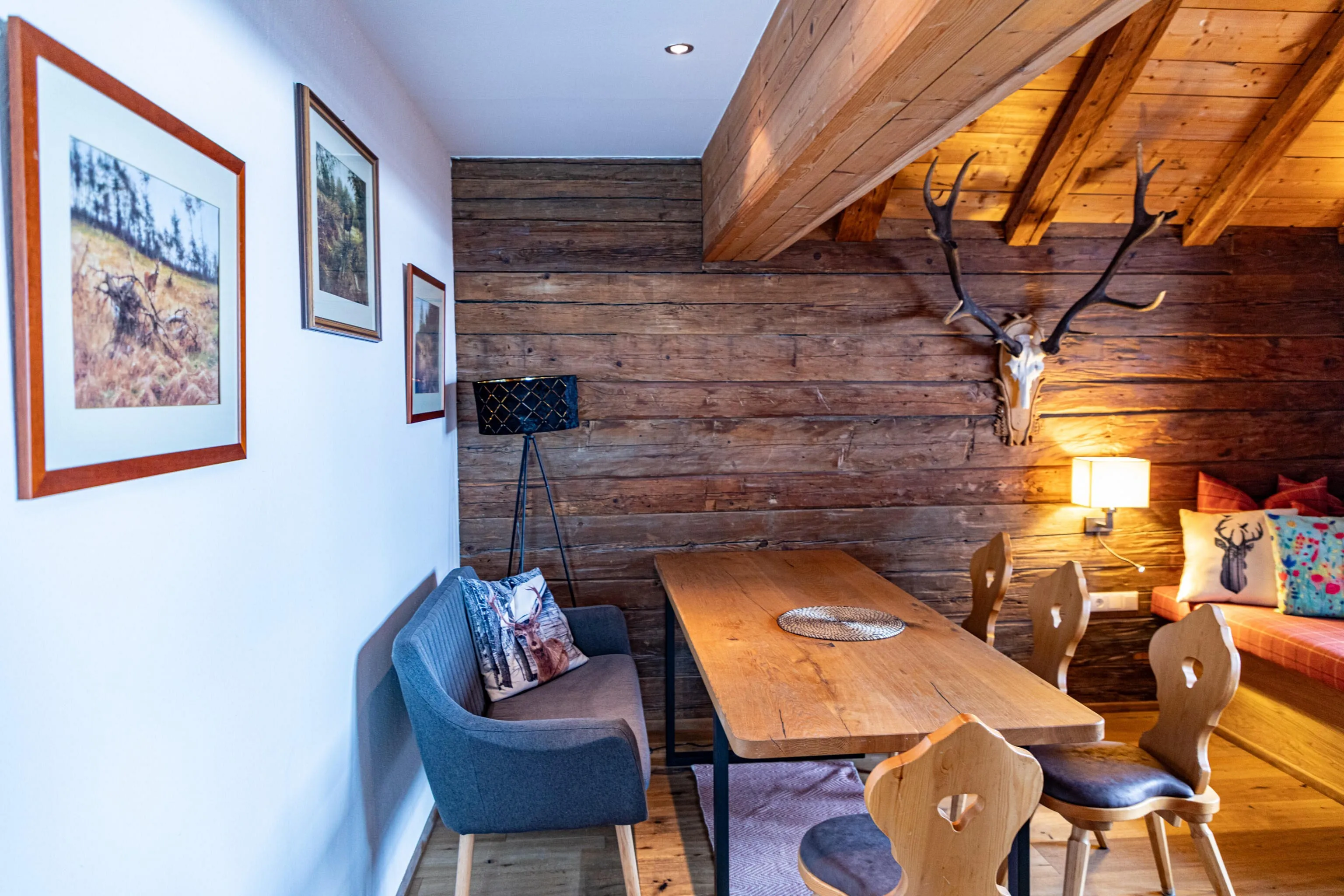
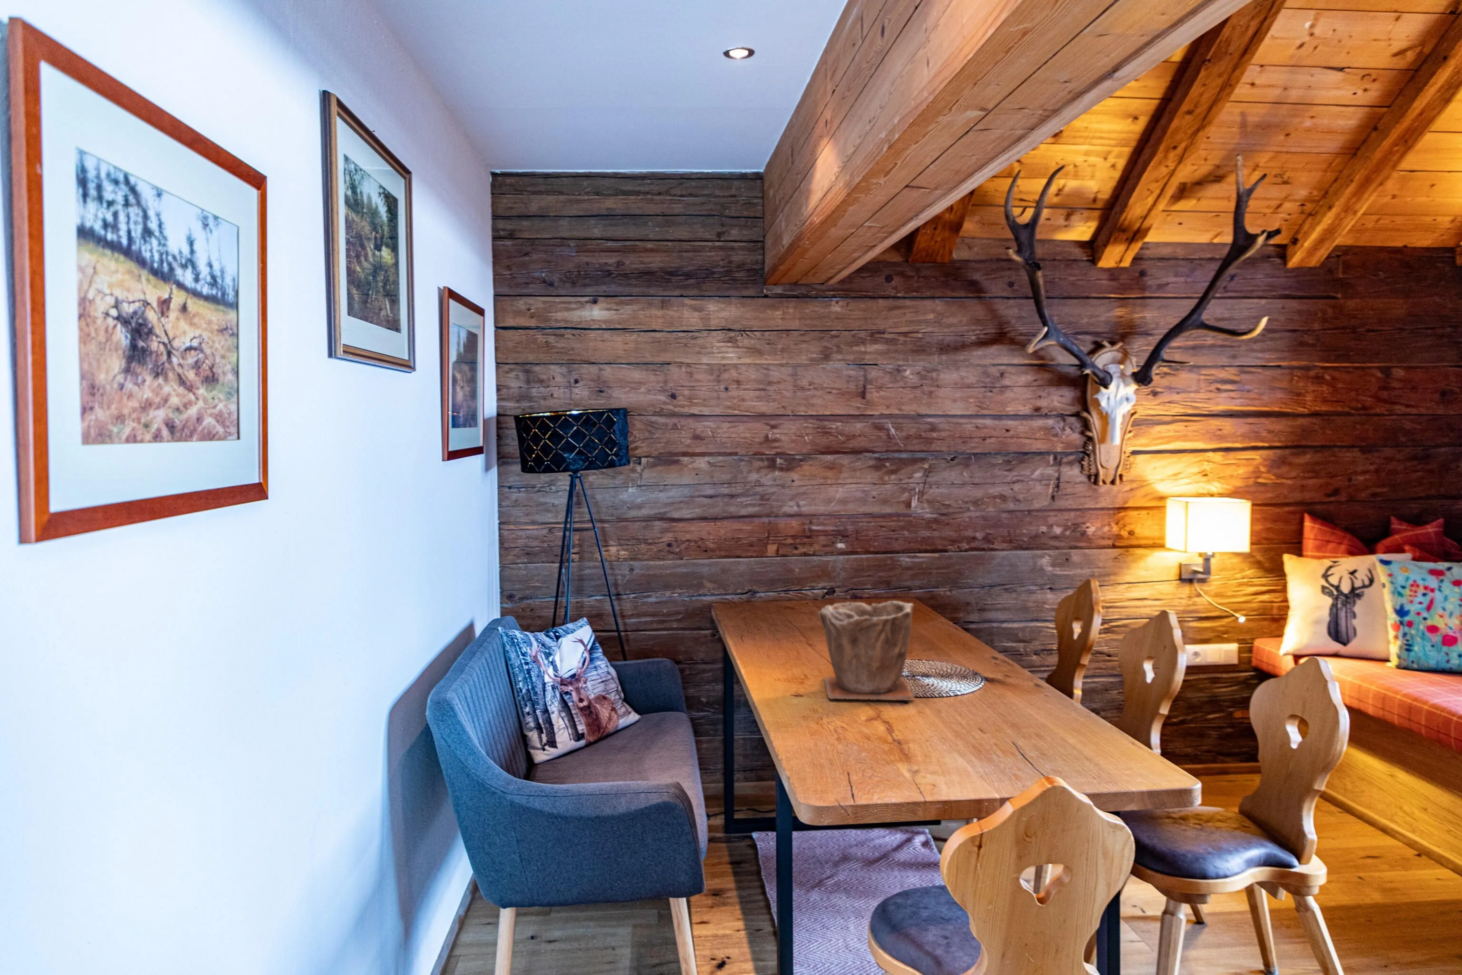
+ plant pot (868, 646)
